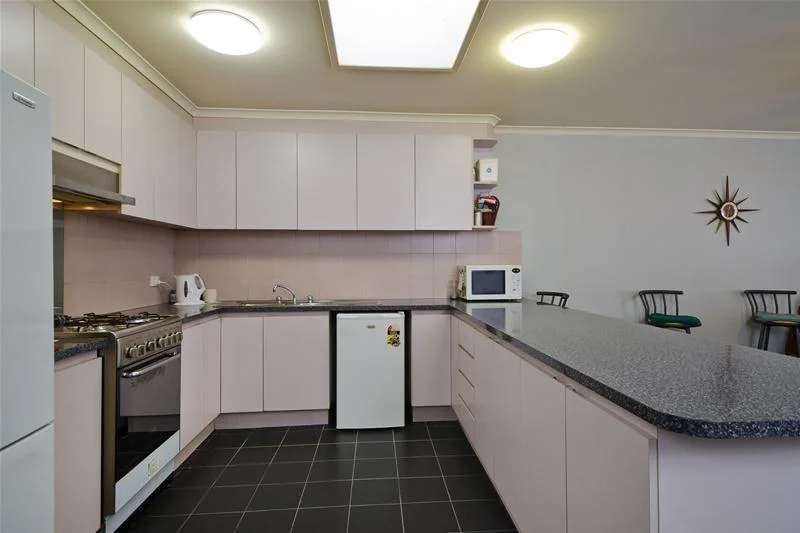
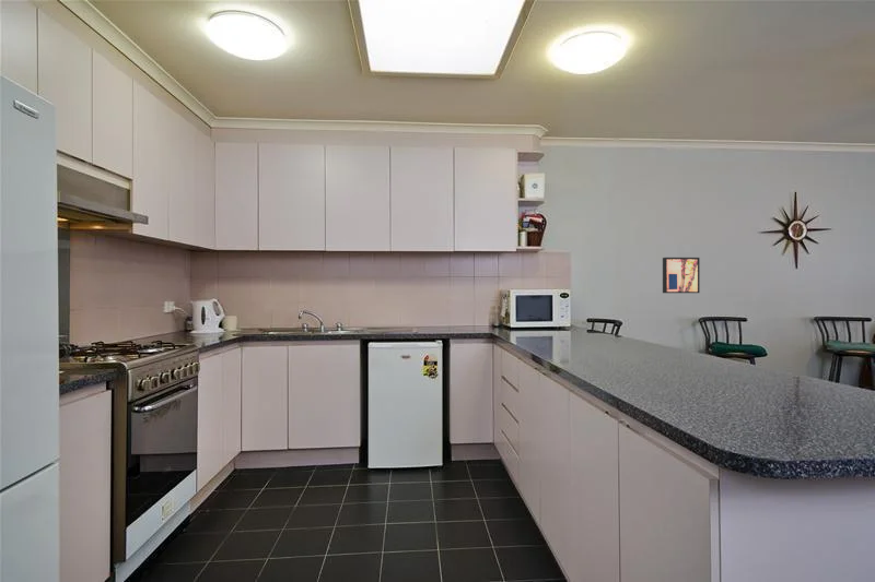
+ wall art (680, 275)
